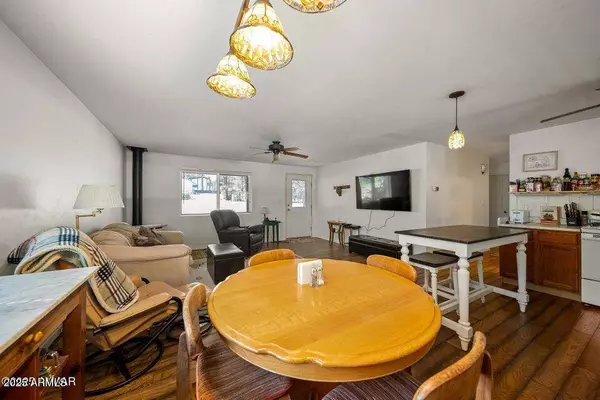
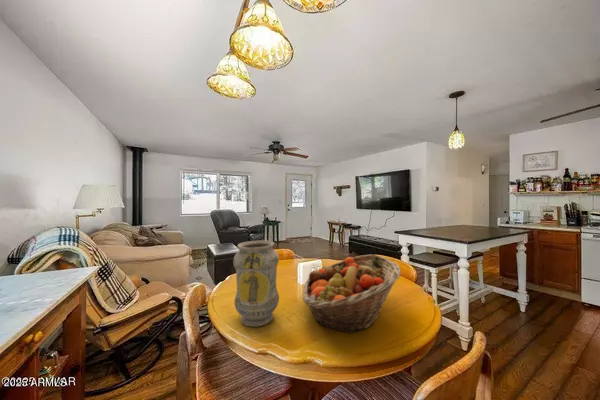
+ vase (256, 280)
+ fruit basket (348, 285)
